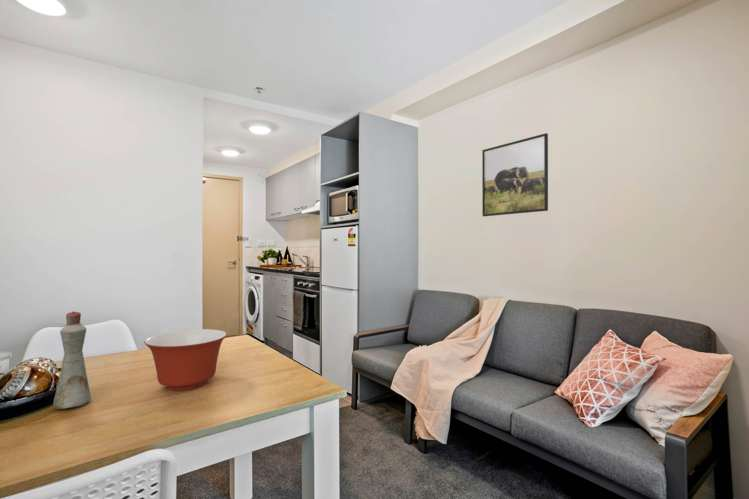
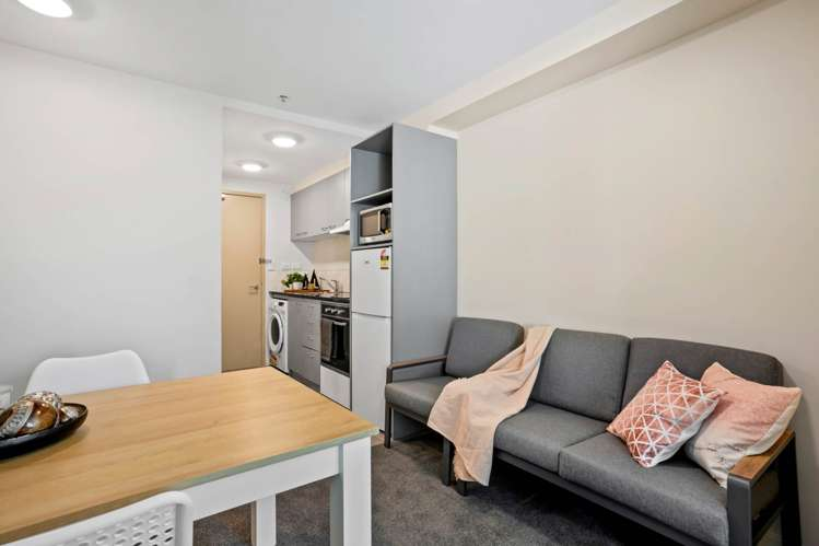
- bottle (72, 357)
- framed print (512, 178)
- mixing bowl (187, 360)
